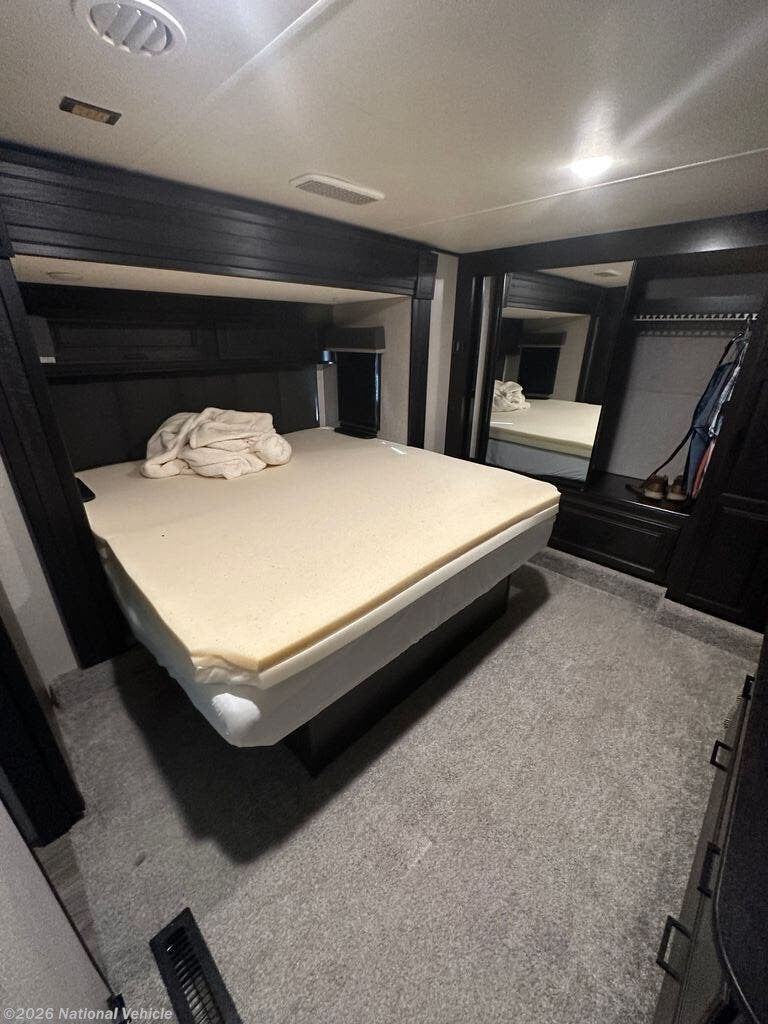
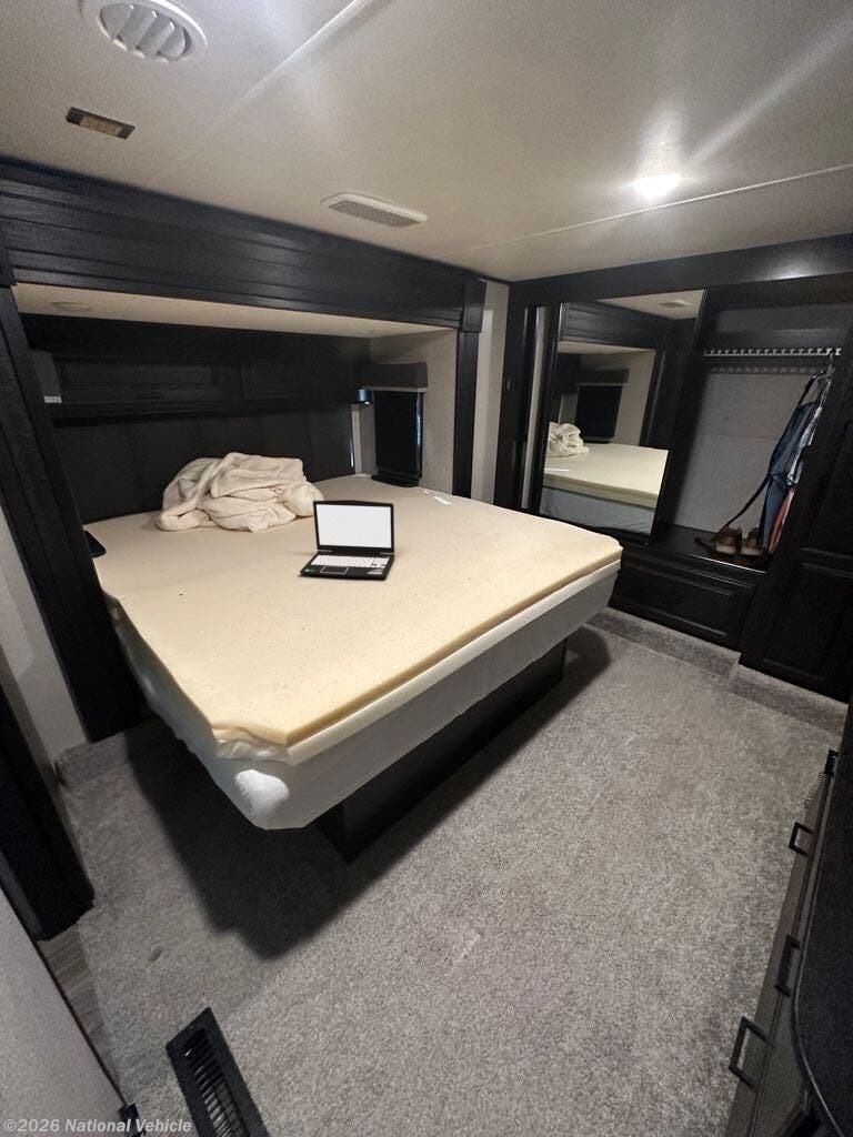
+ laptop (348, 537)
